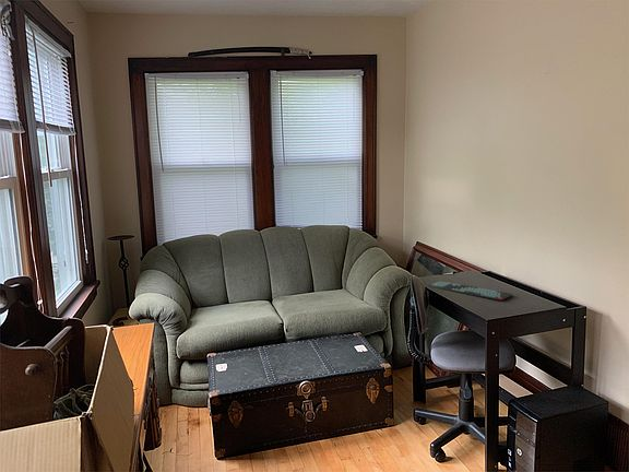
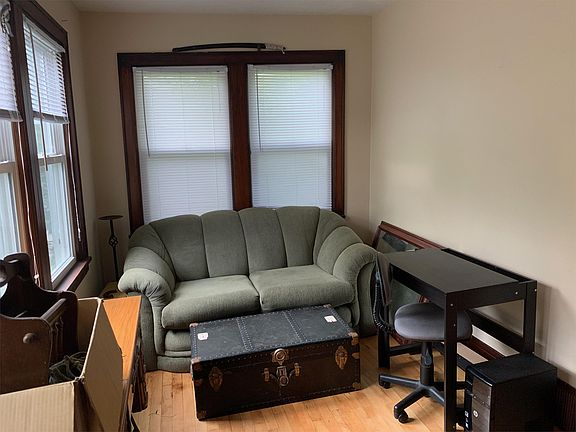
- keyboard (468, 290)
